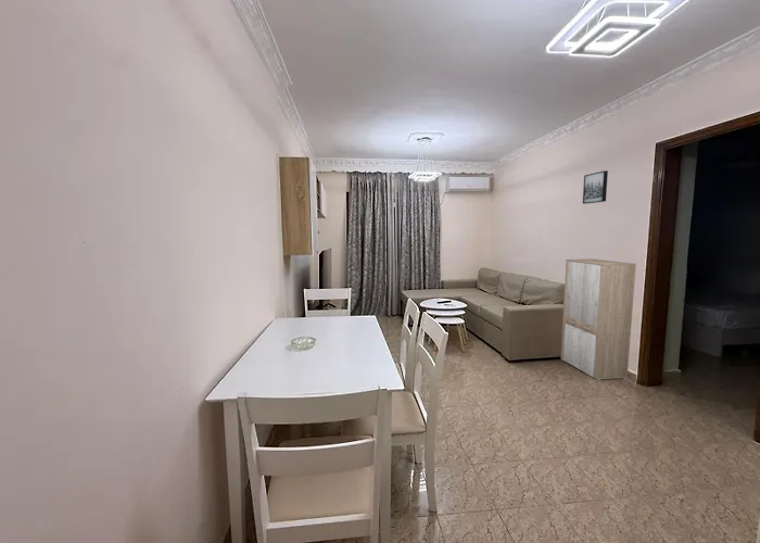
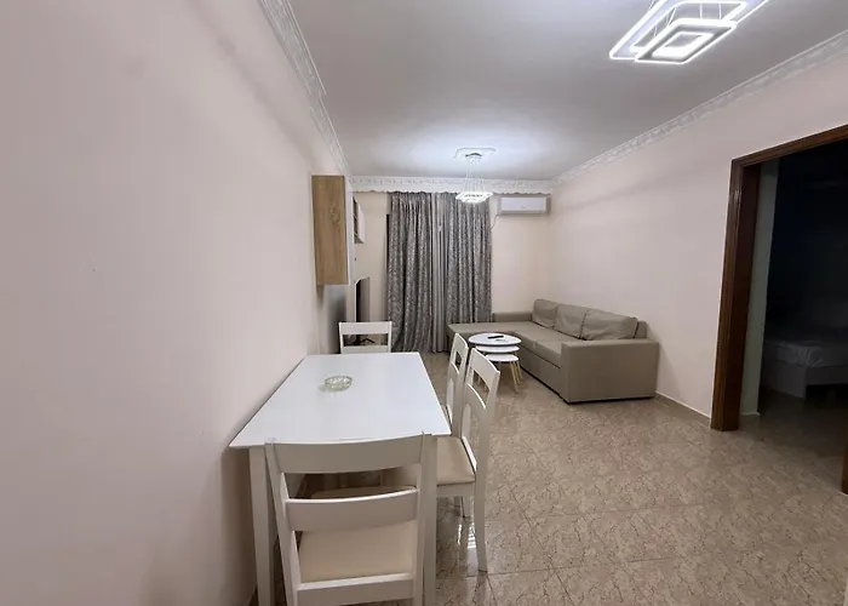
- cabinet (594, 316)
- wall art (594, 188)
